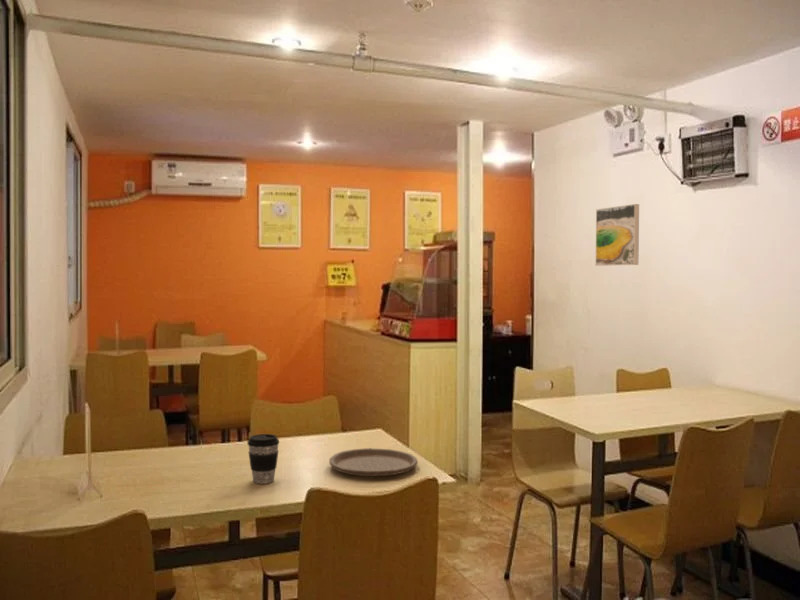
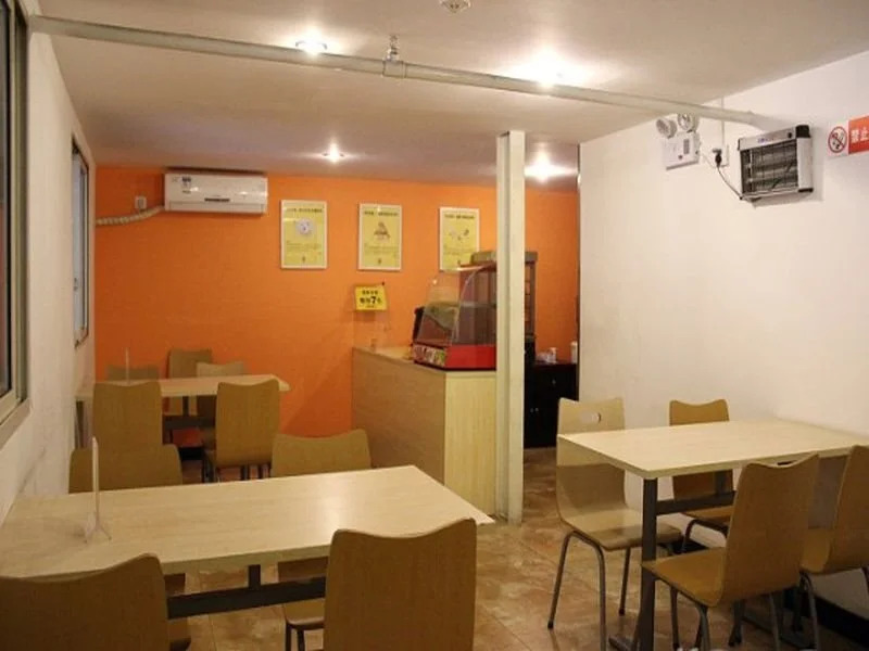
- plate (373, 462)
- coffee cup (263, 458)
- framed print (616, 236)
